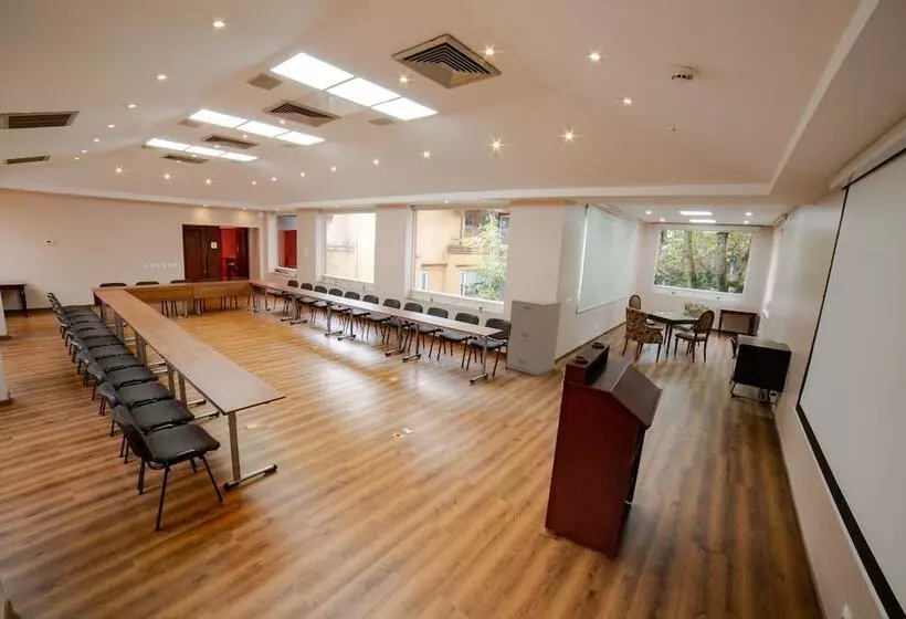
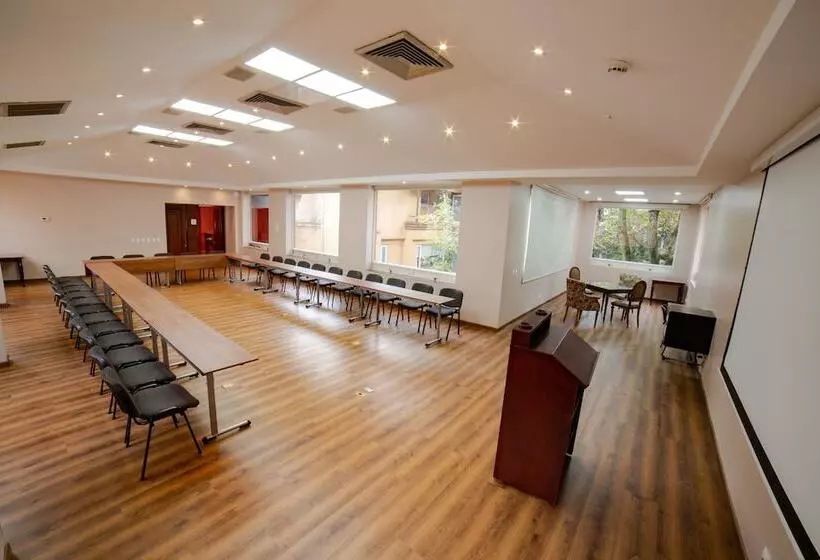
- filing cabinet (533, 335)
